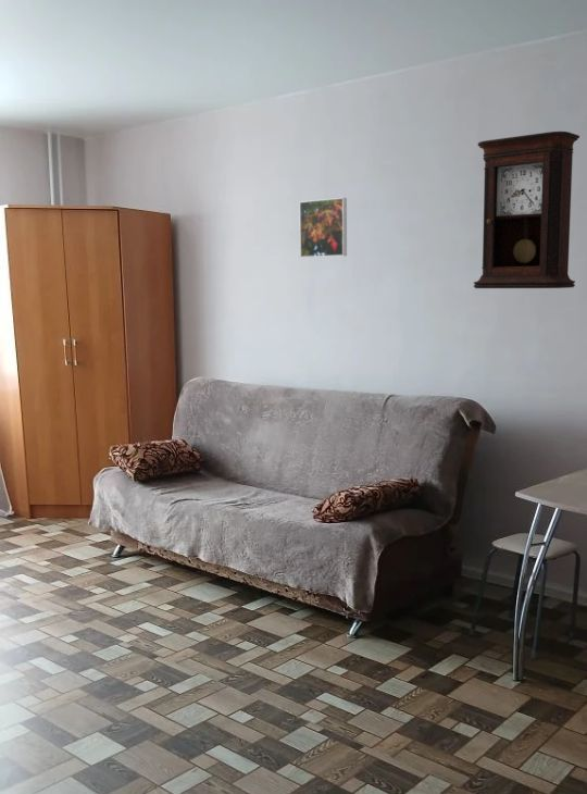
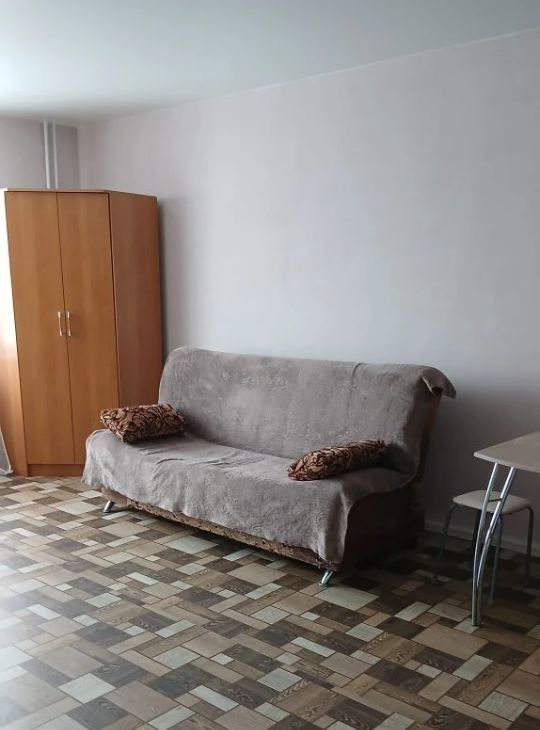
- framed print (322, 228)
- pendulum clock (522, 214)
